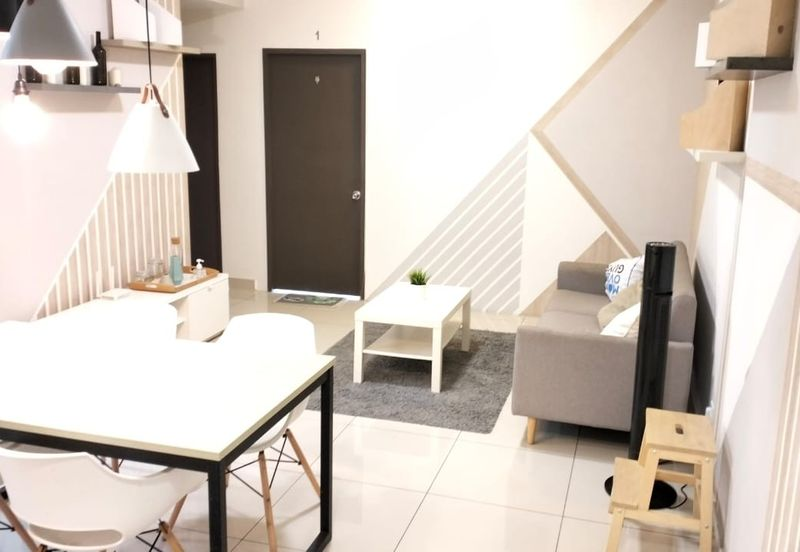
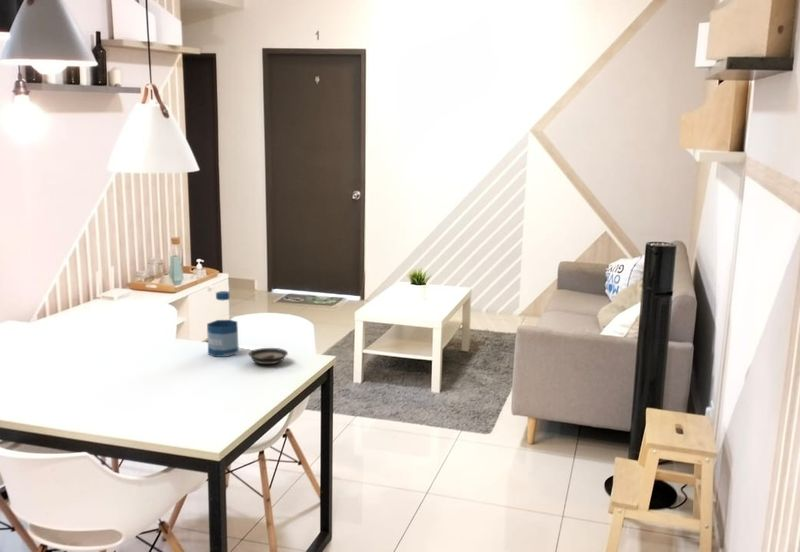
+ bottle (222, 322)
+ saucer (268, 357)
